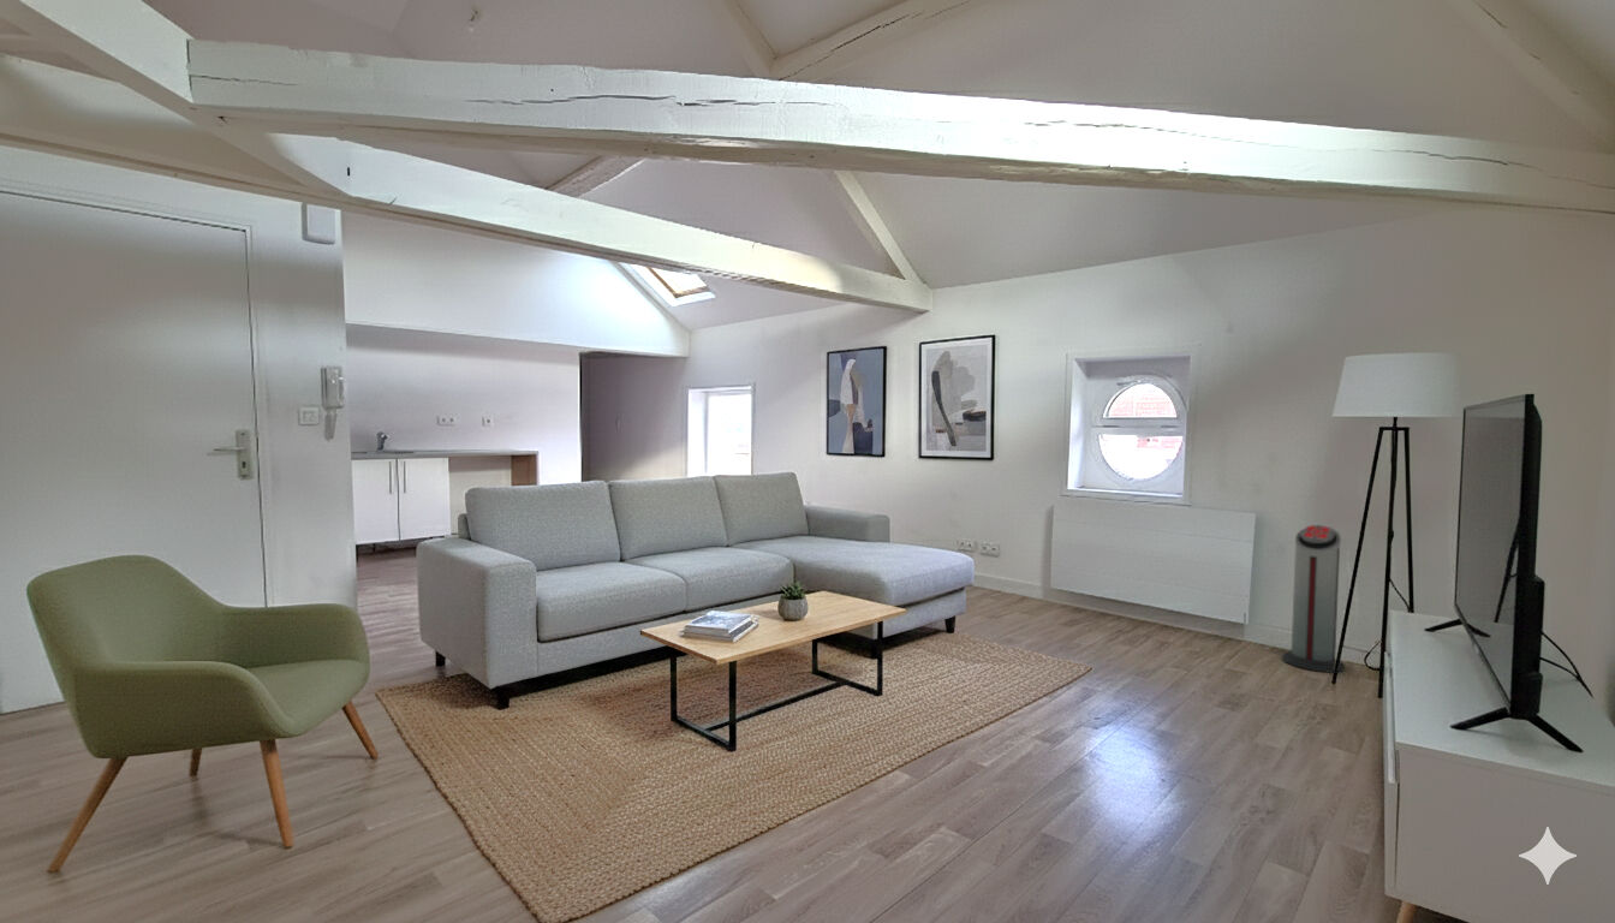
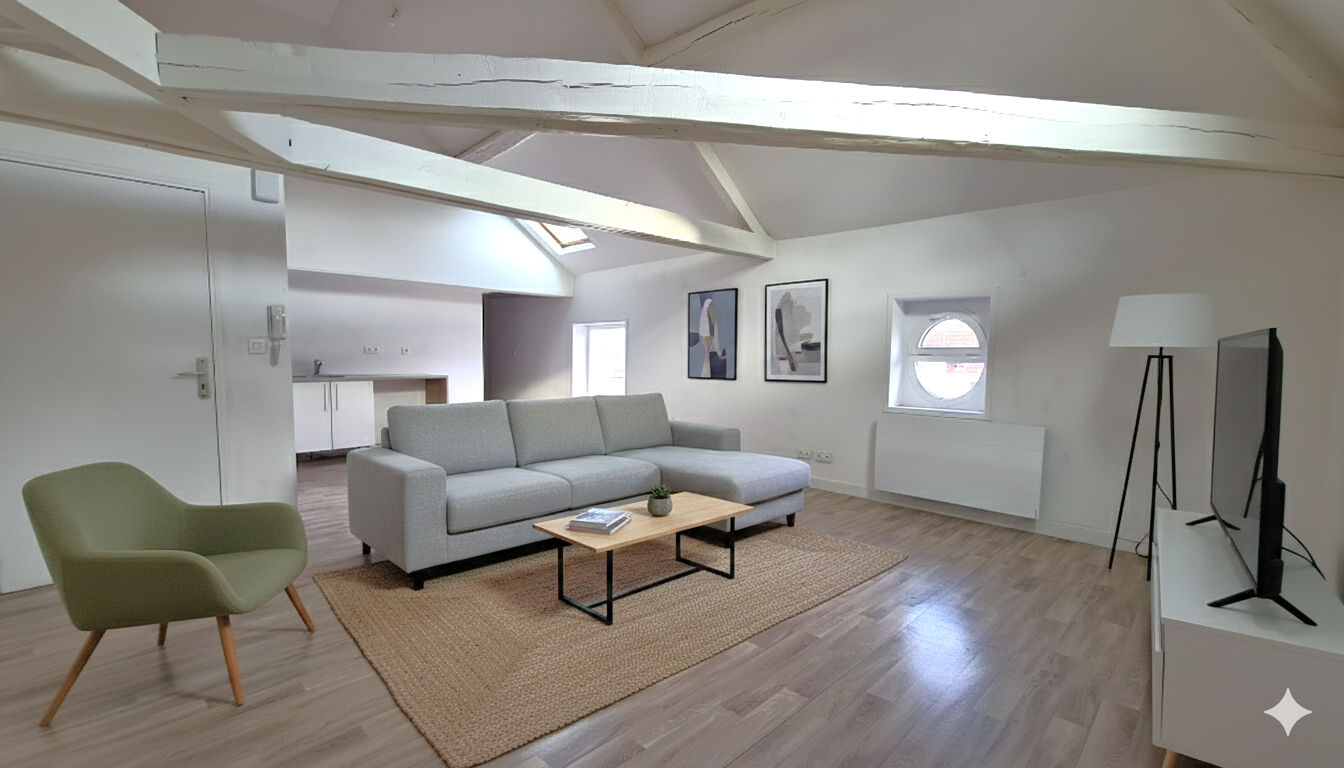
- air purifier (1315, 595)
